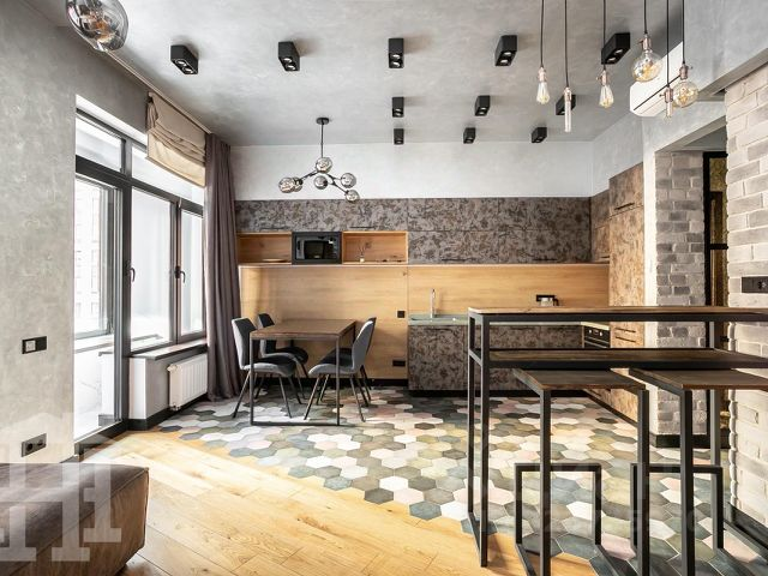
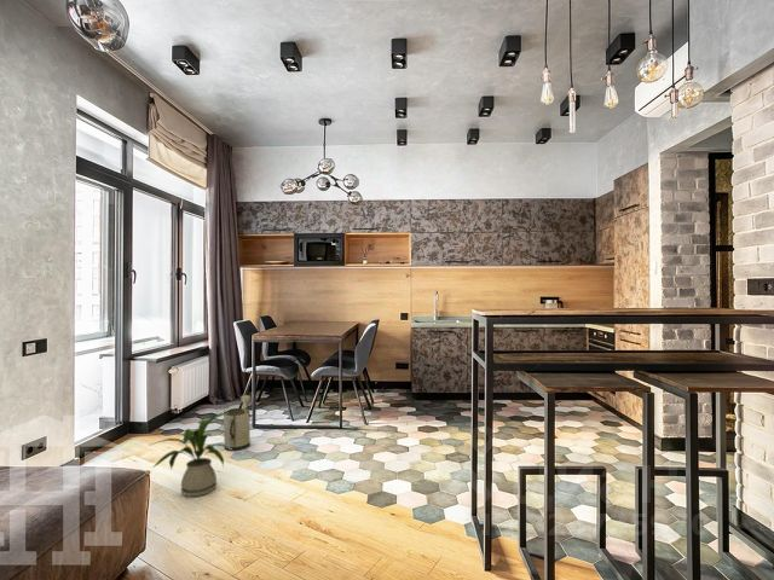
+ watering can (239, 418)
+ house plant (192, 452)
